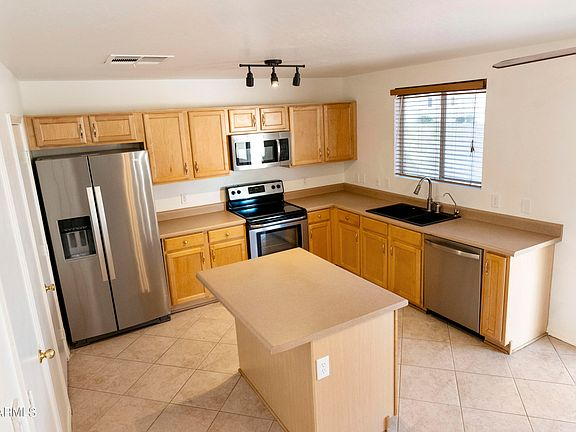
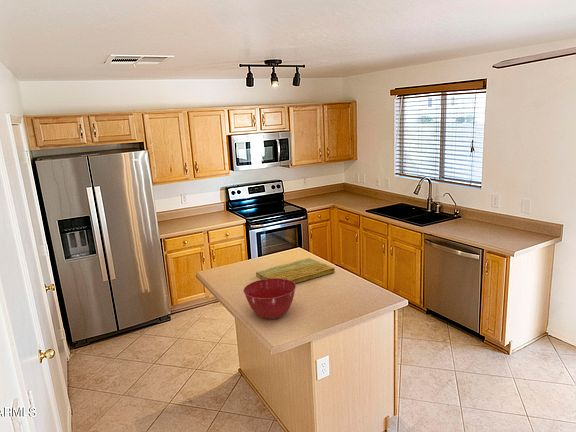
+ cutting board (295, 271)
+ mixing bowl (270, 300)
